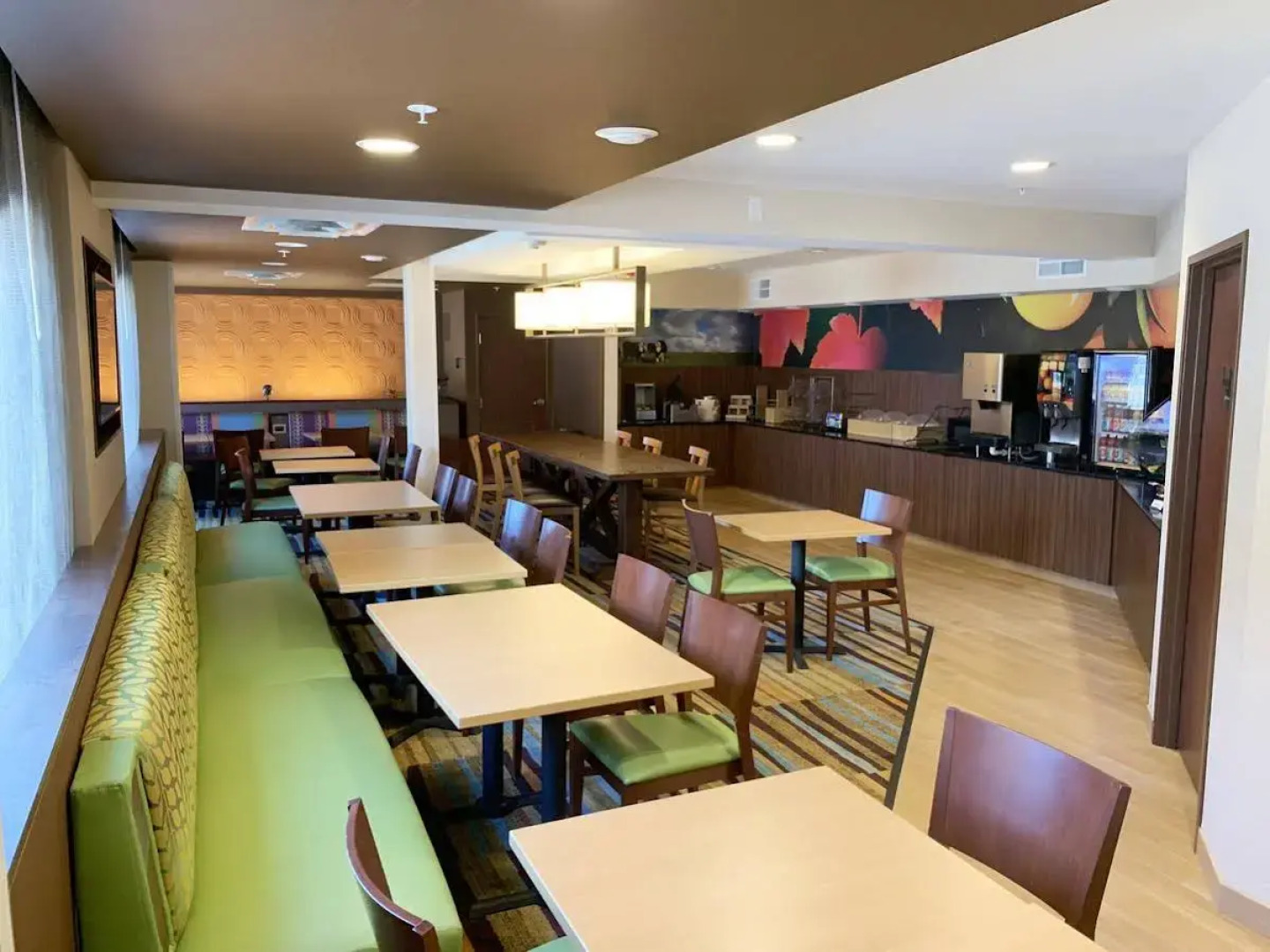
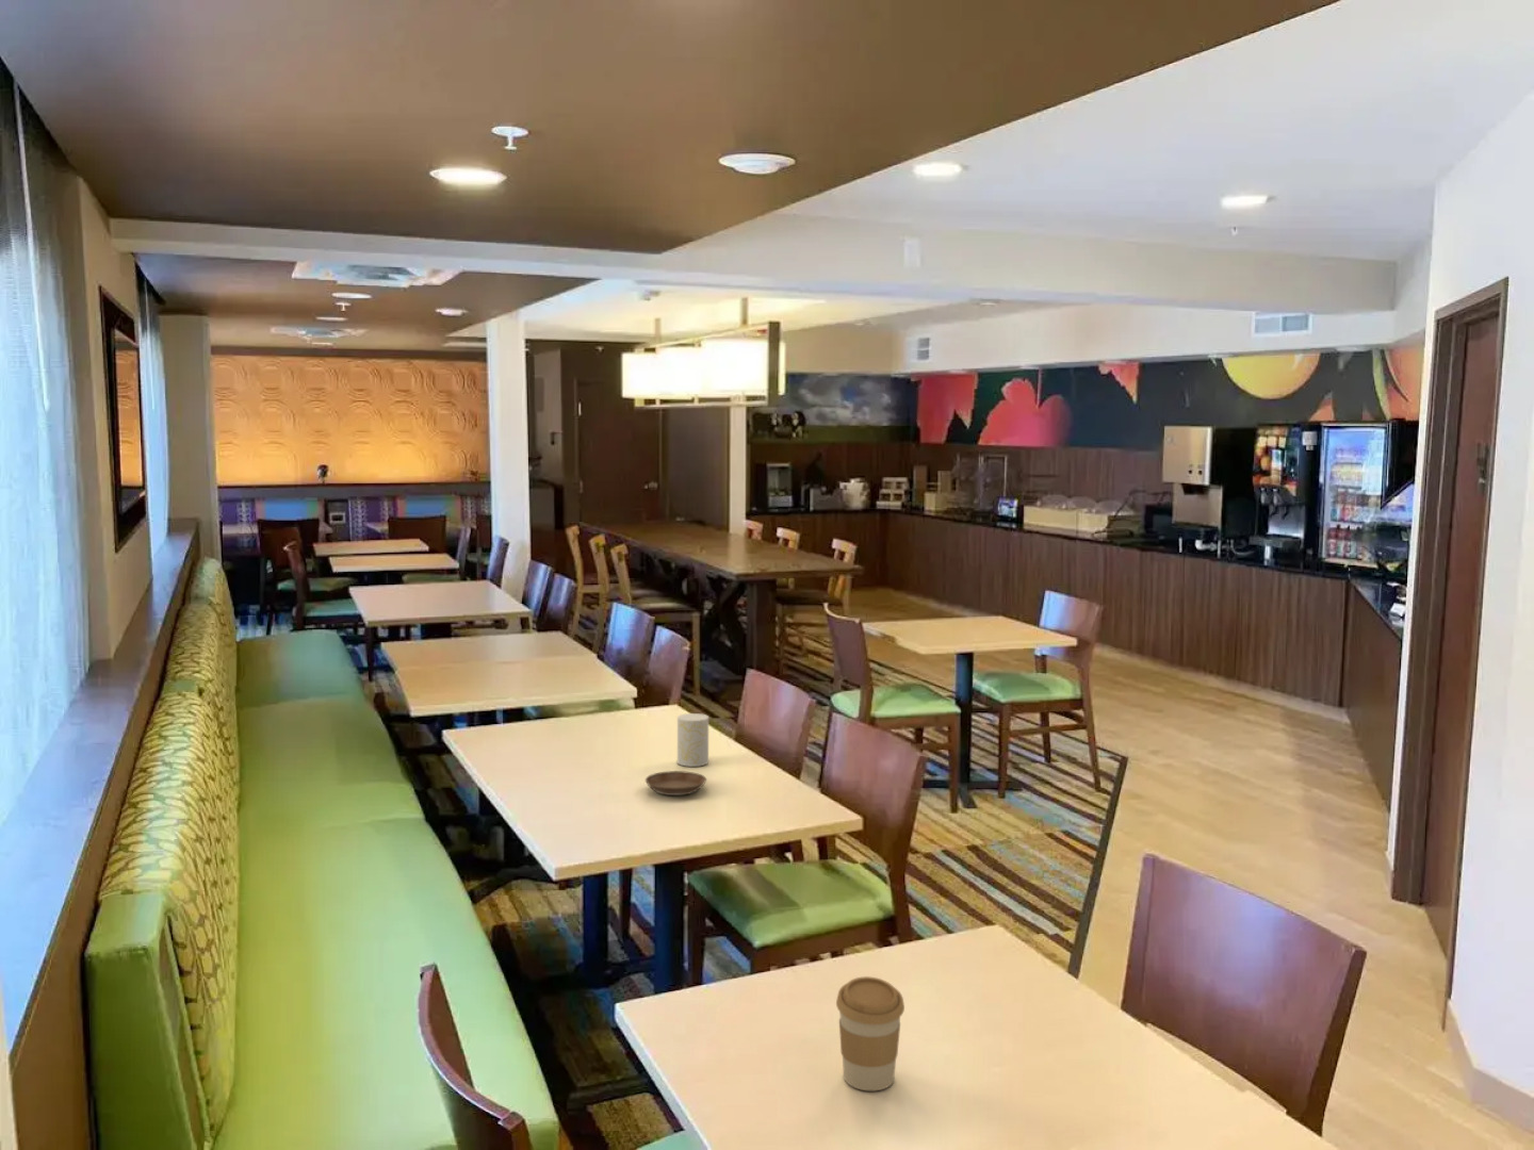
+ coffee cup (870, 1032)
+ saucer (675, 784)
+ cup (692, 739)
